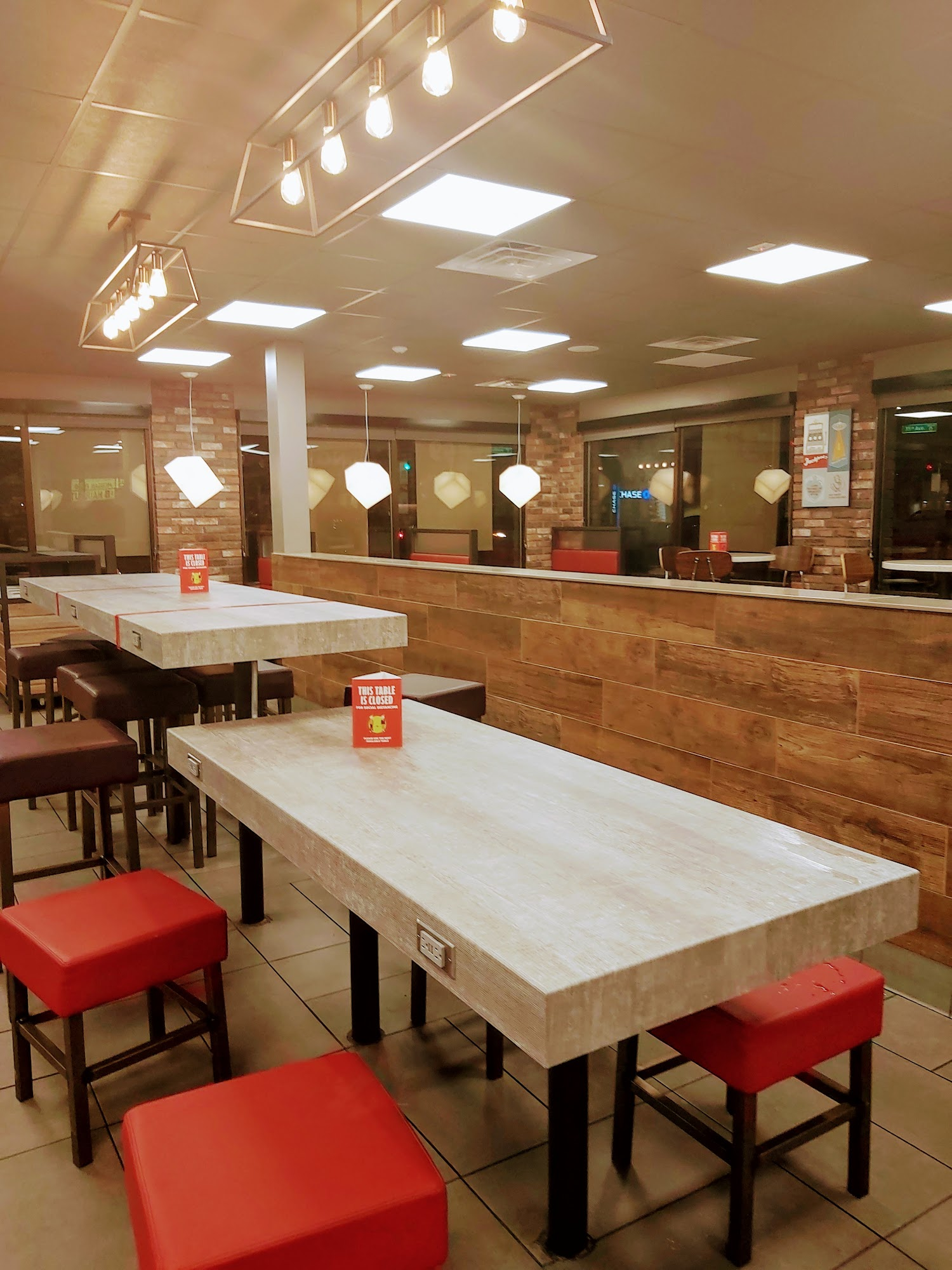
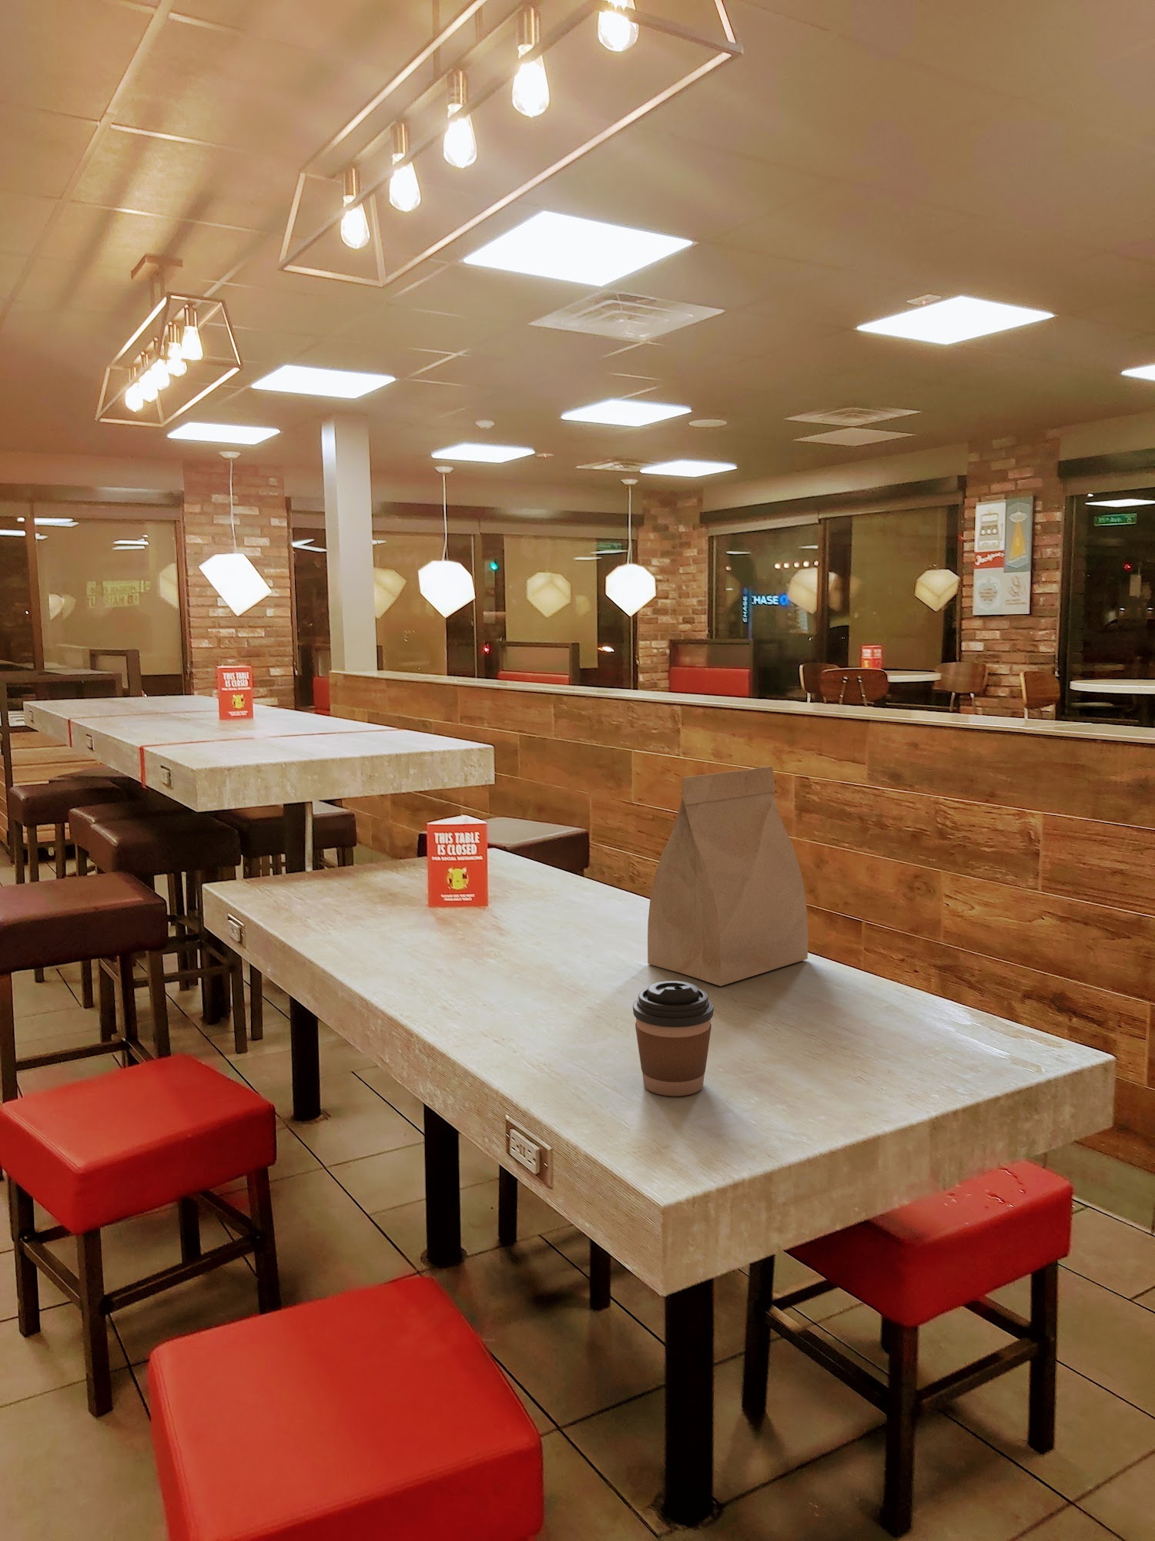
+ coffee cup (673, 1033)
+ paper bag (728, 866)
